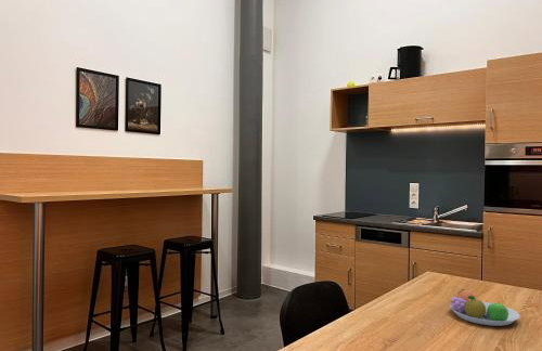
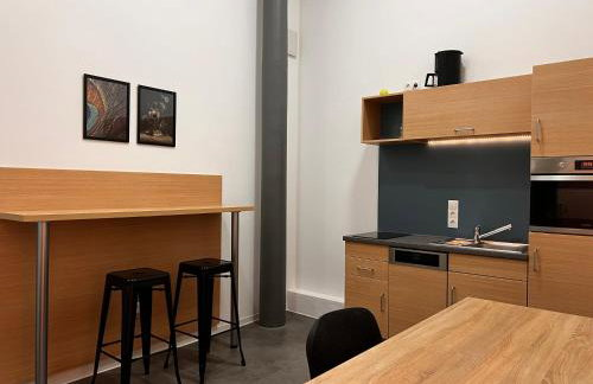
- fruit bowl (483, 304)
